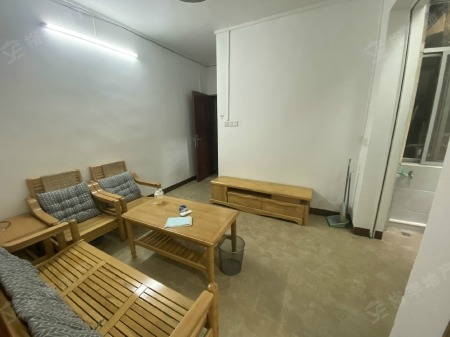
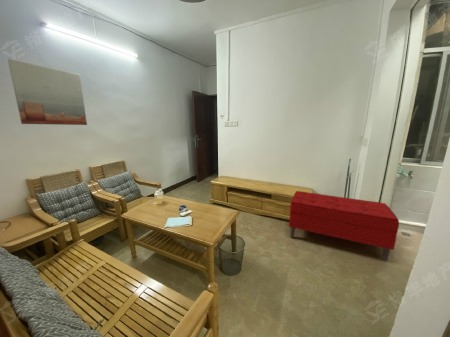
+ bench (335, 221)
+ wall art (53, 97)
